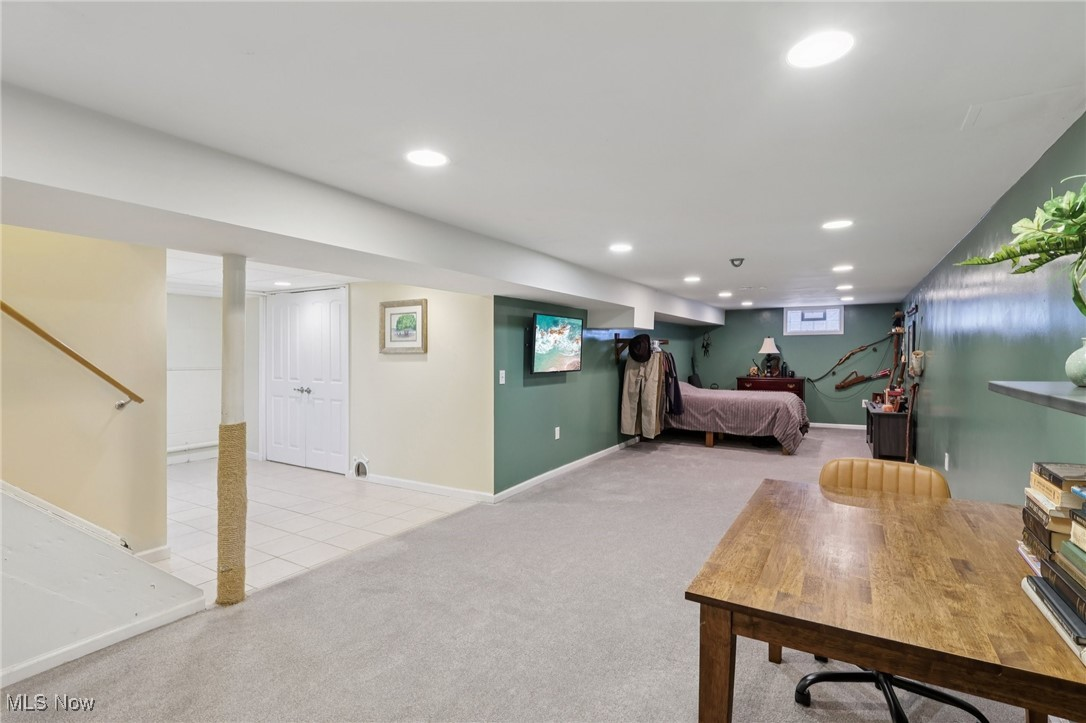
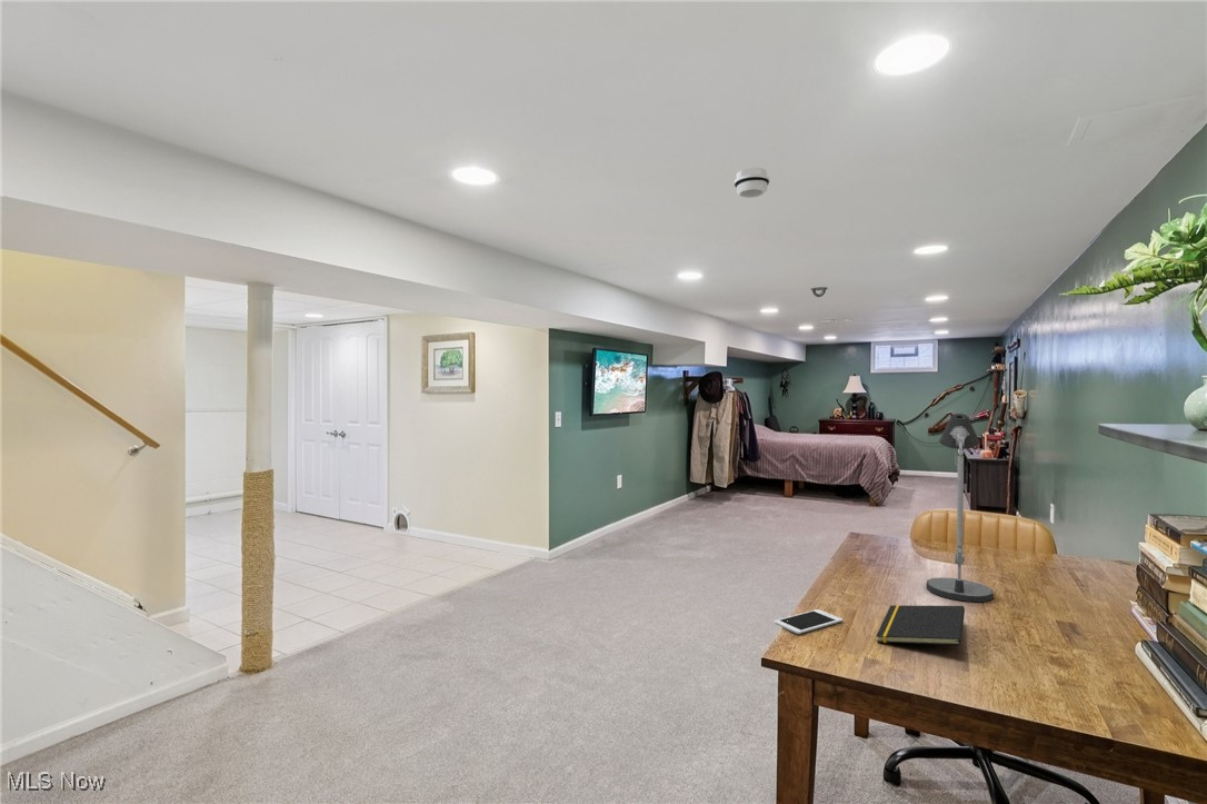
+ notepad (921, 623)
+ cell phone (808, 621)
+ smoke detector (751, 182)
+ desk lamp (959, 495)
